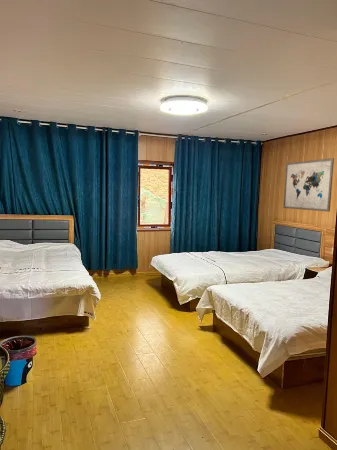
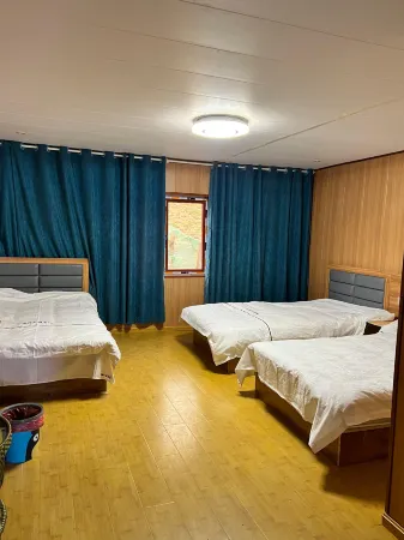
- wall art (306, 185)
